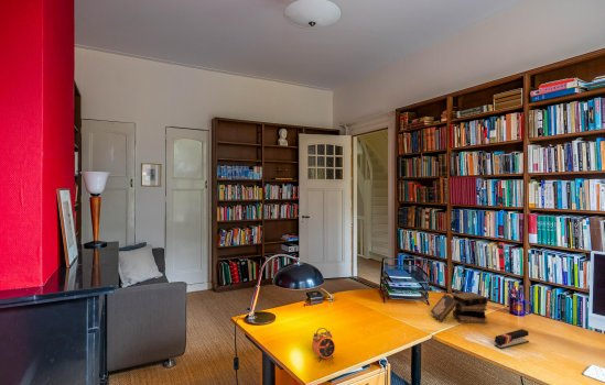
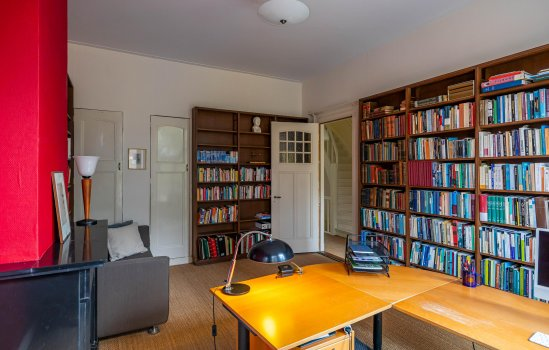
- alarm clock (323, 343)
- stapler (511, 338)
- book (458, 307)
